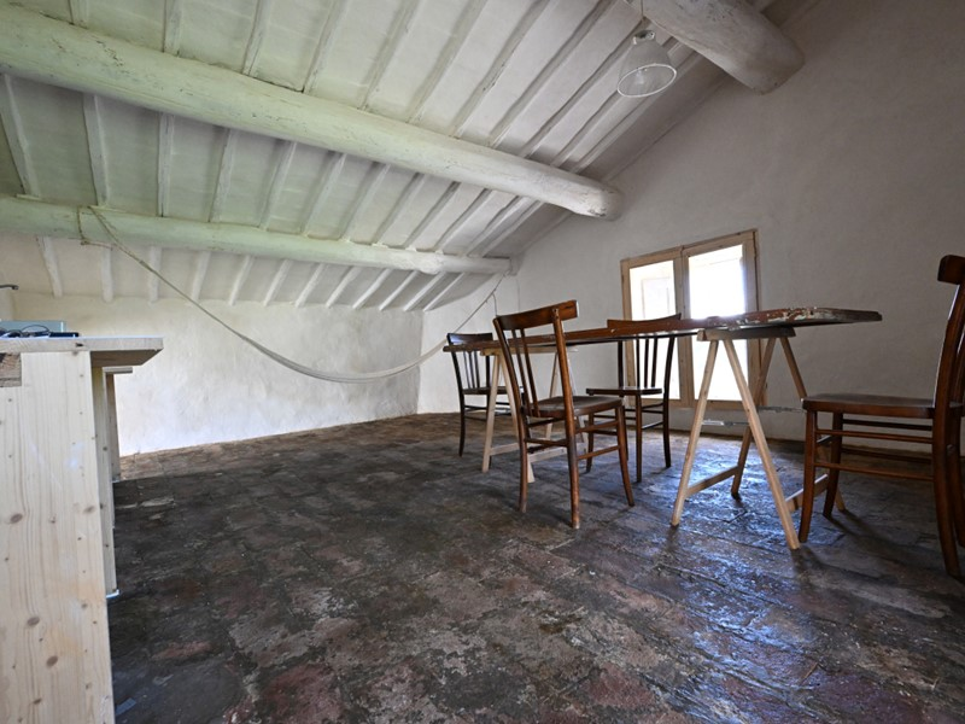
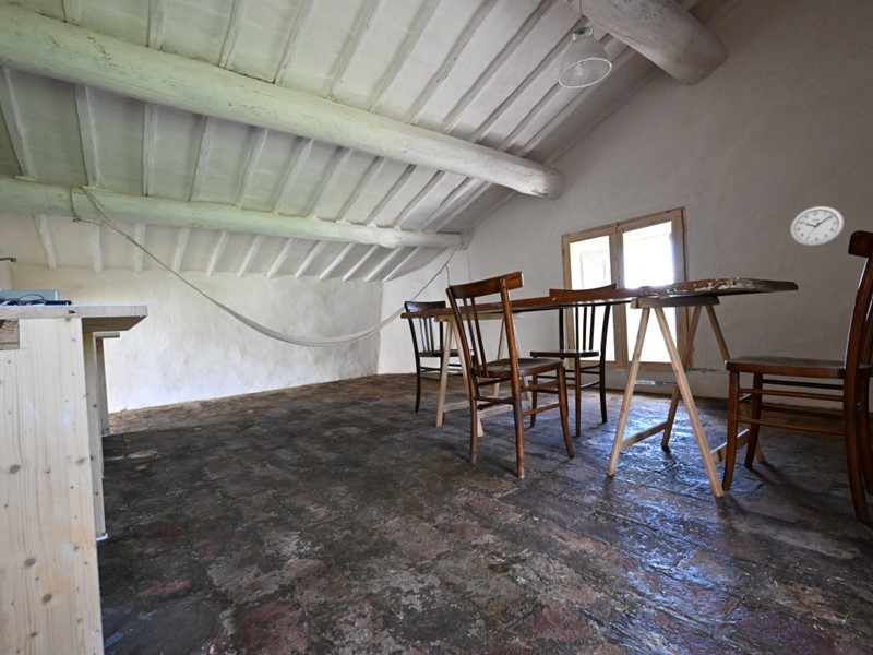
+ wall clock (815, 226)
